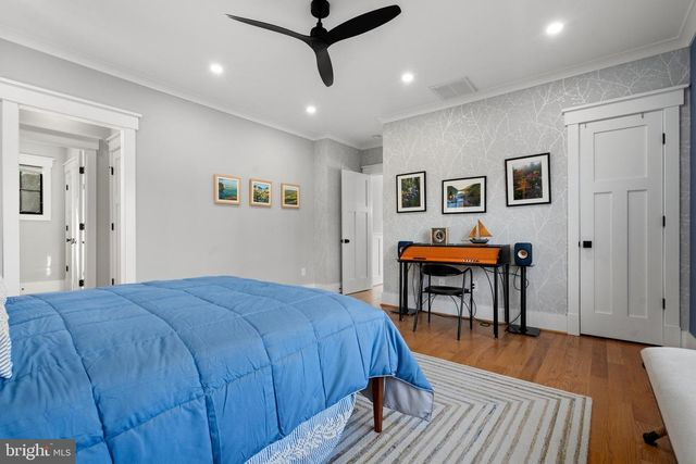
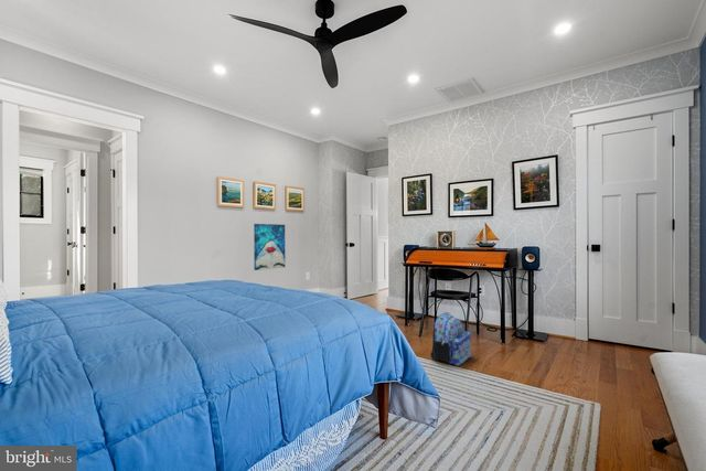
+ backpack (451, 335)
+ wall art (270, 246)
